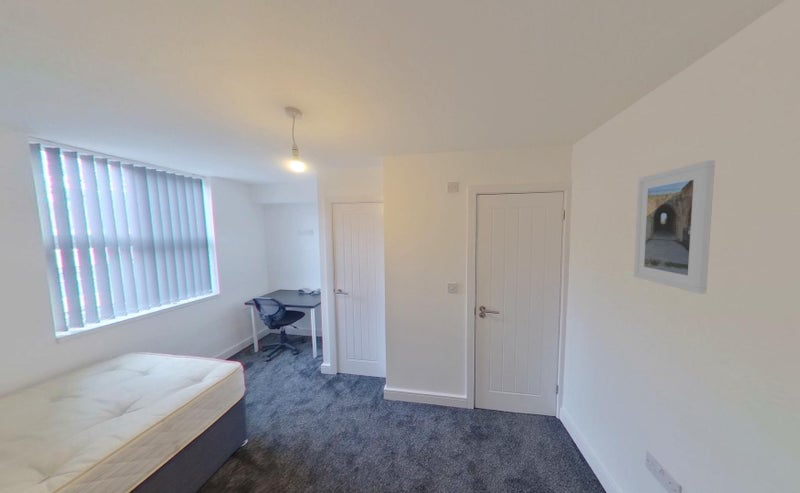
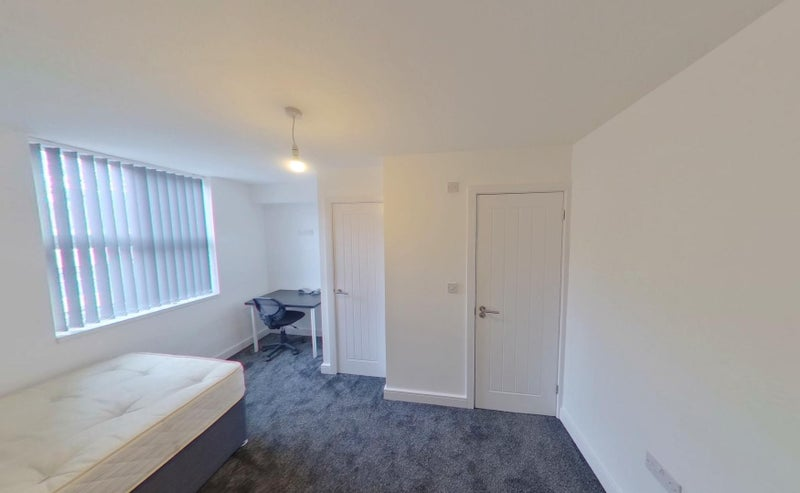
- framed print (667, 228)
